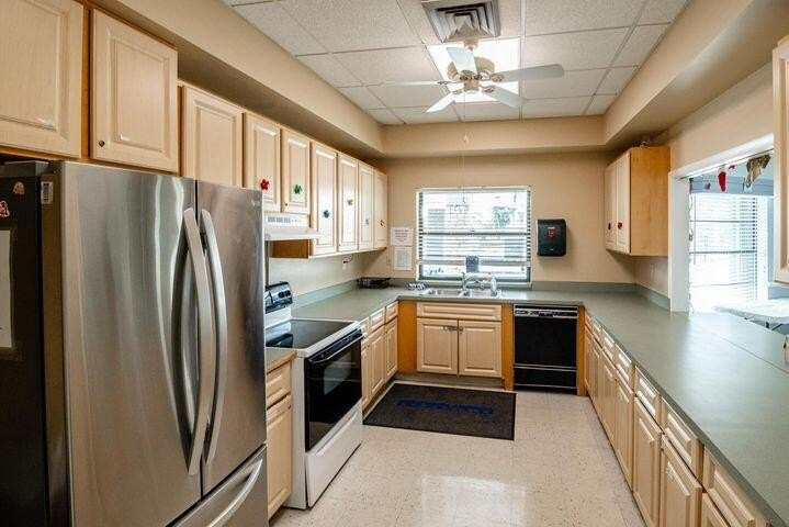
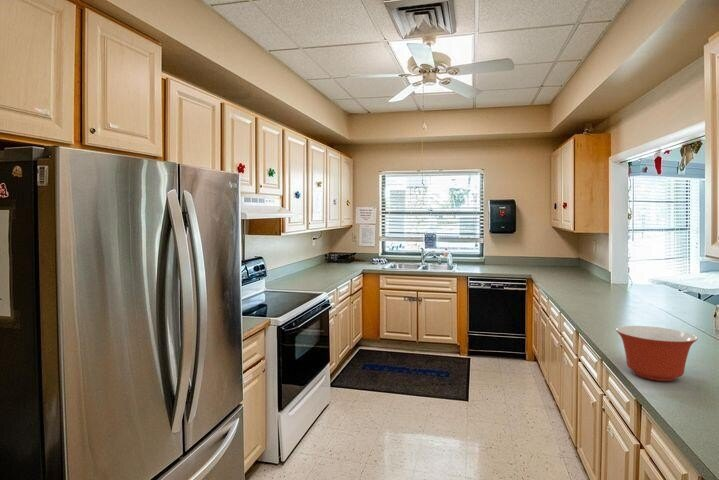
+ mixing bowl (654, 354)
